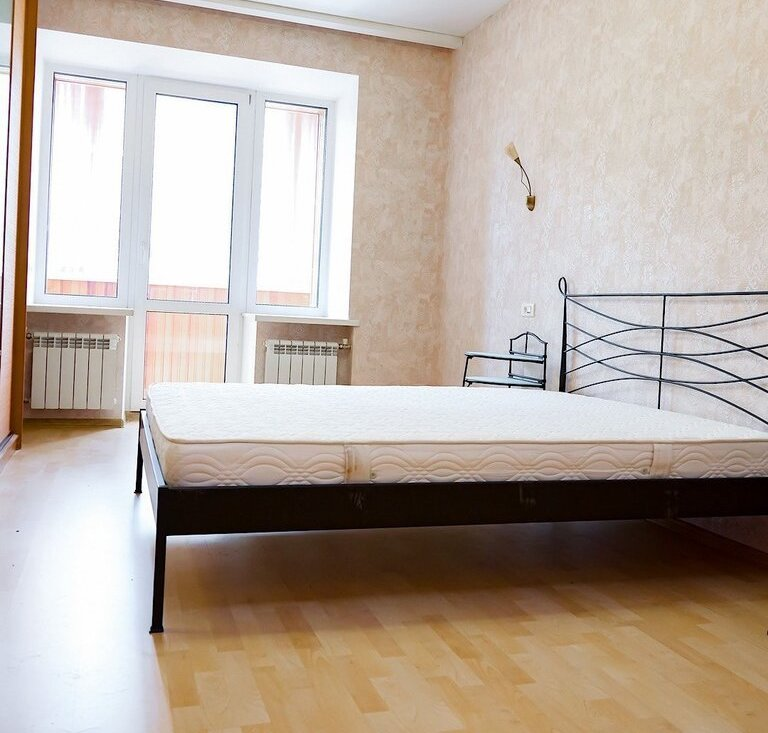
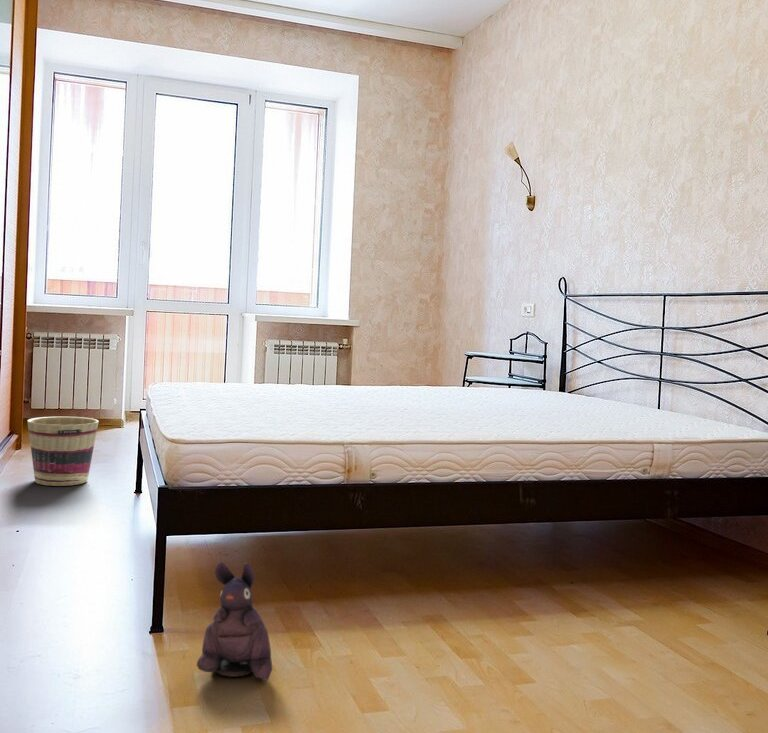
+ basket (62, 450)
+ plush toy (238, 612)
